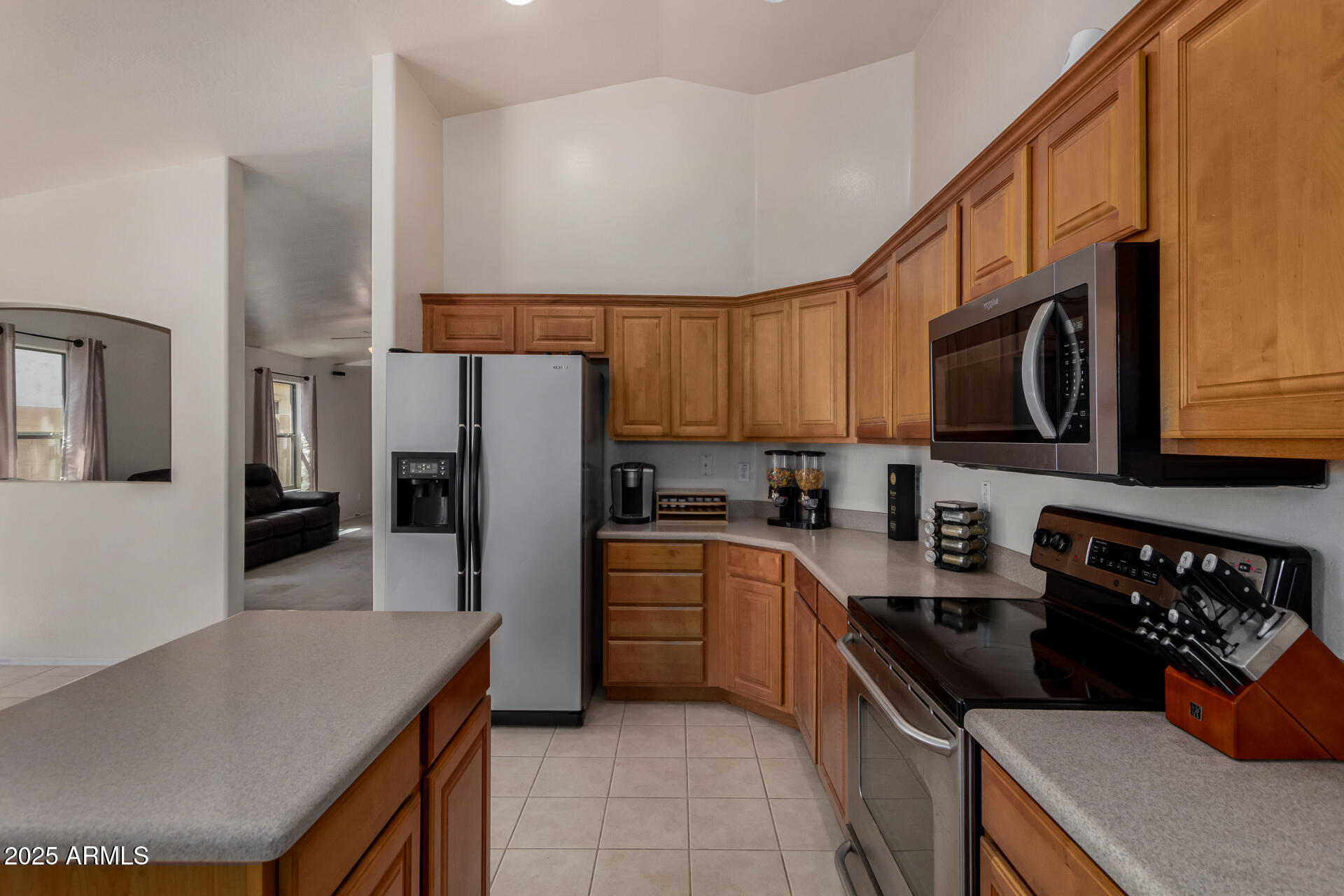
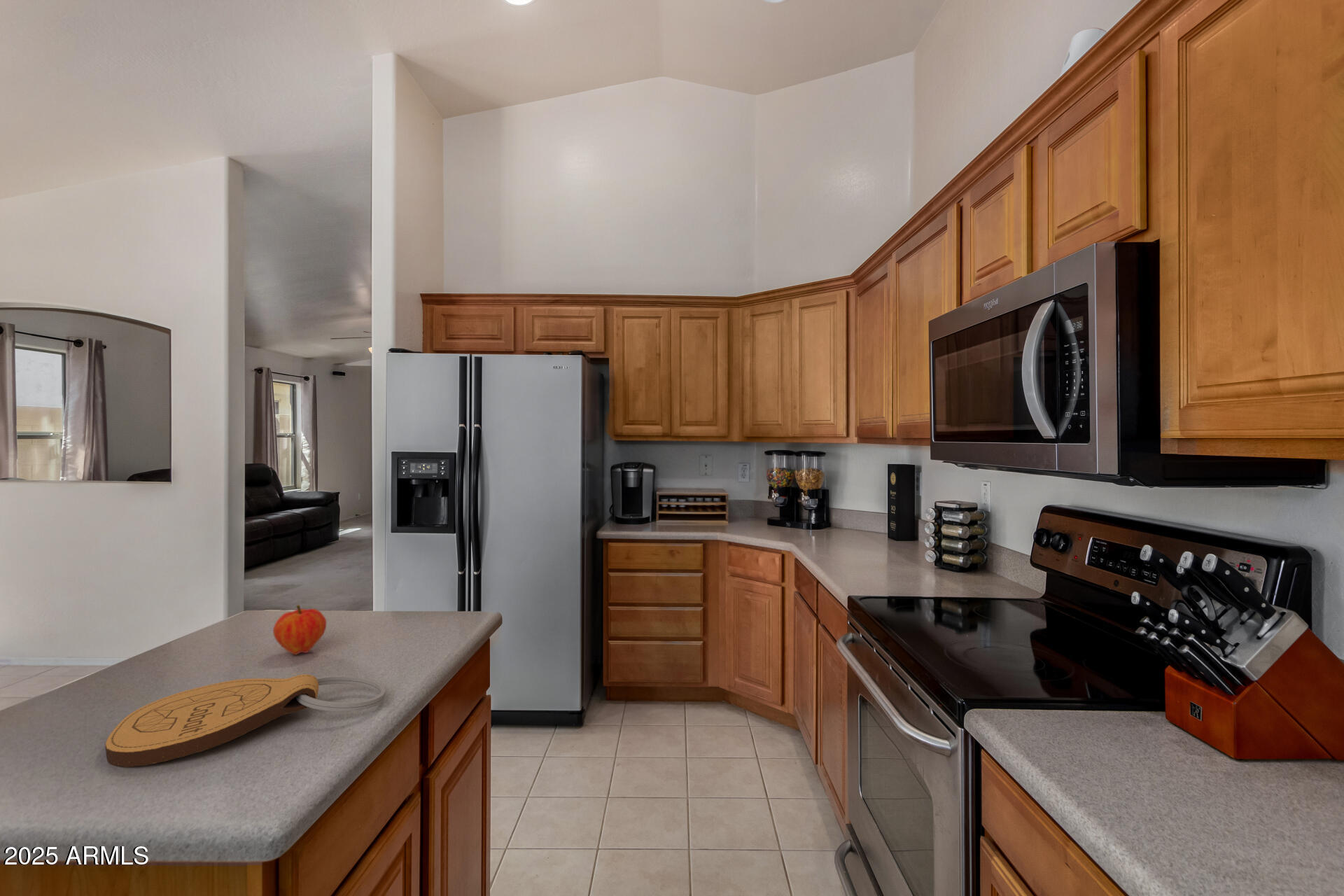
+ fruit (300, 628)
+ key chain (261, 702)
